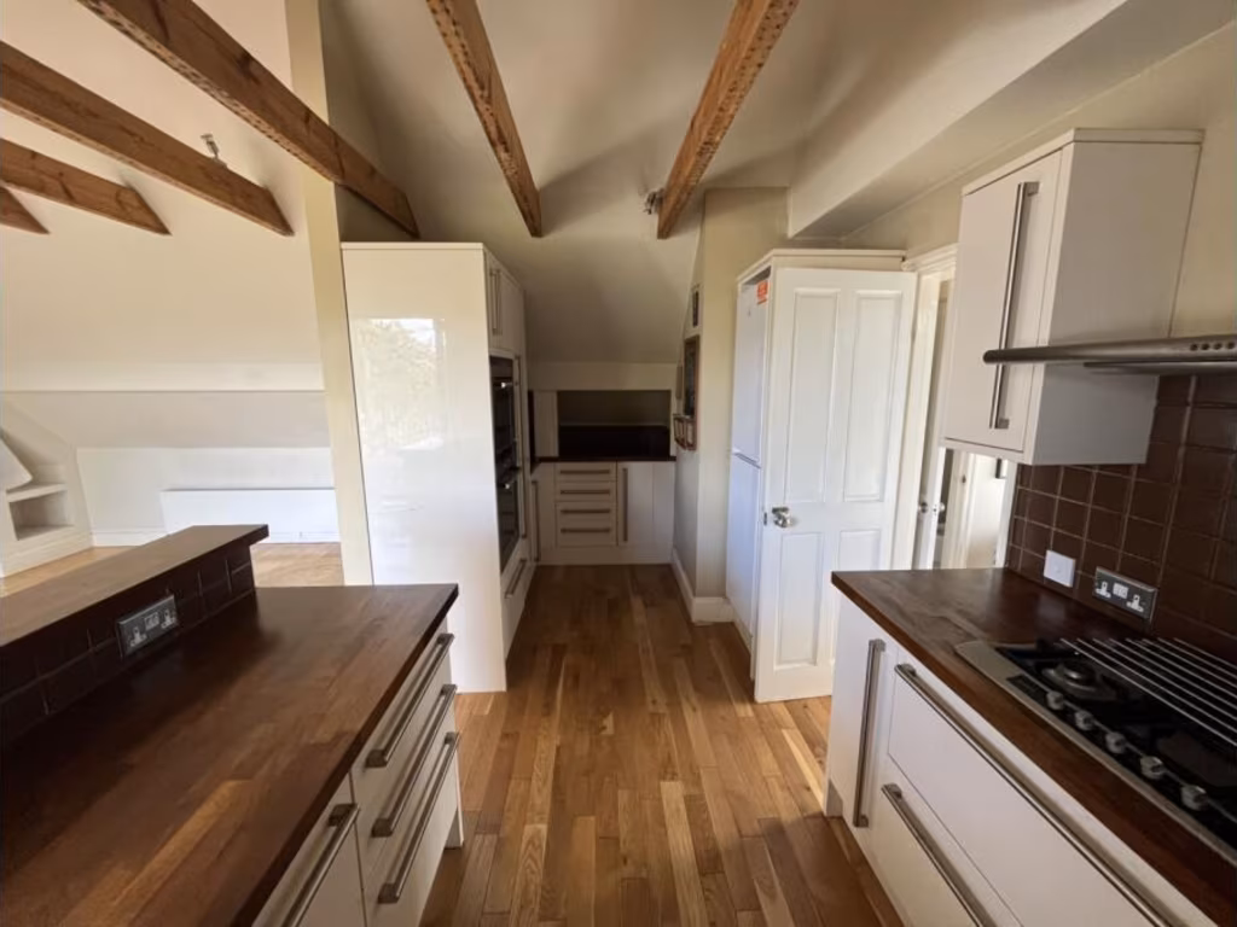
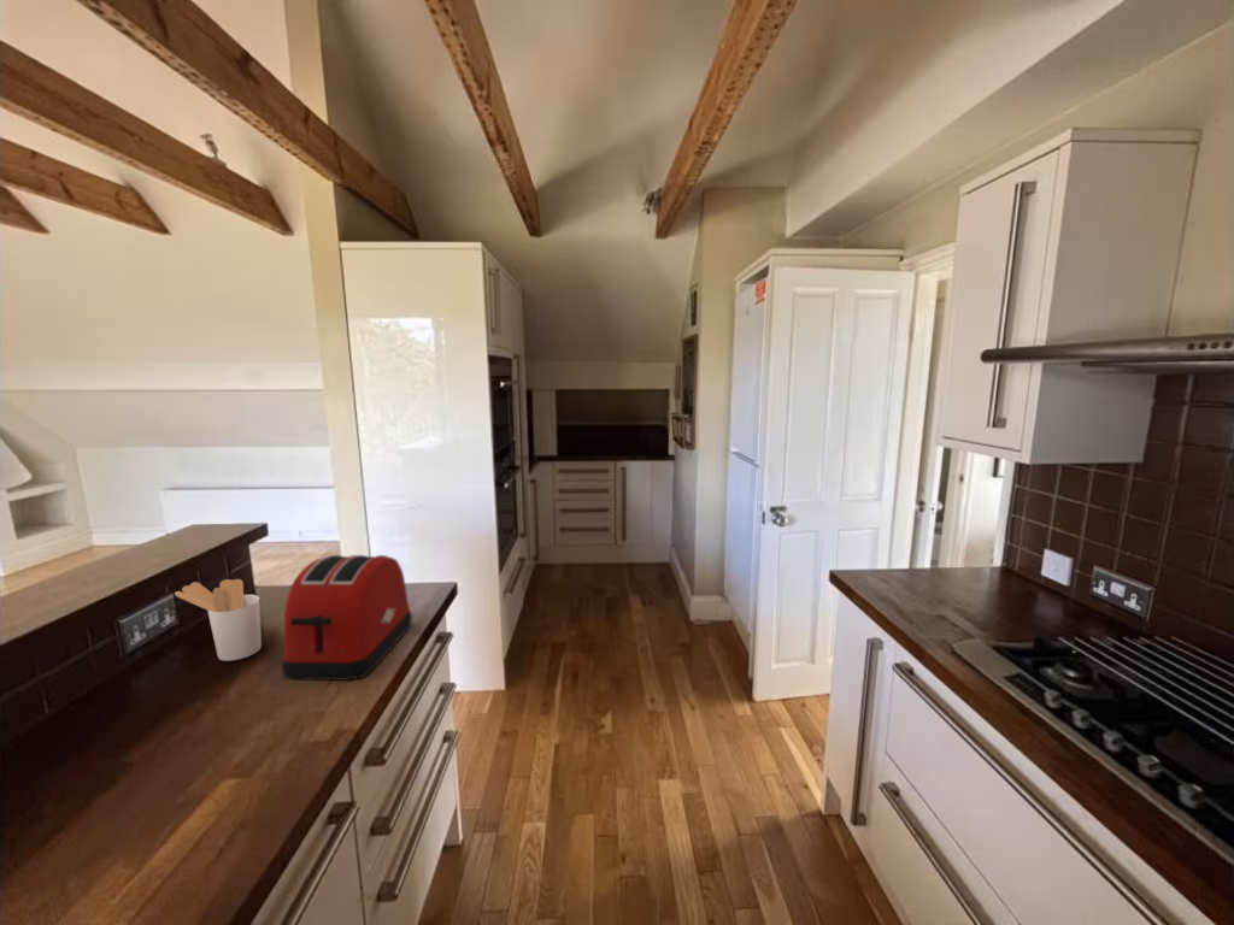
+ utensil holder (222, 617)
+ toaster (348, 605)
